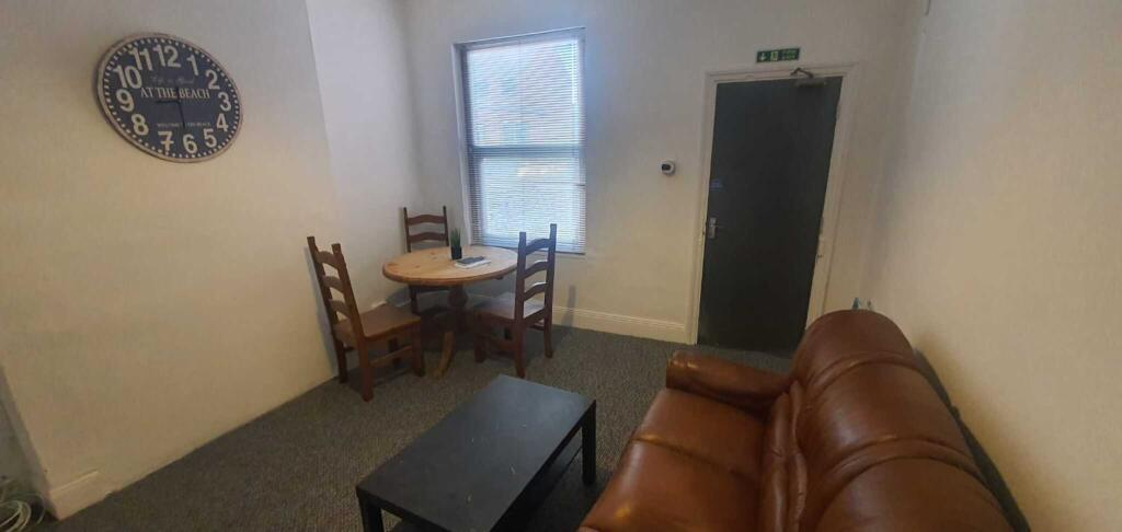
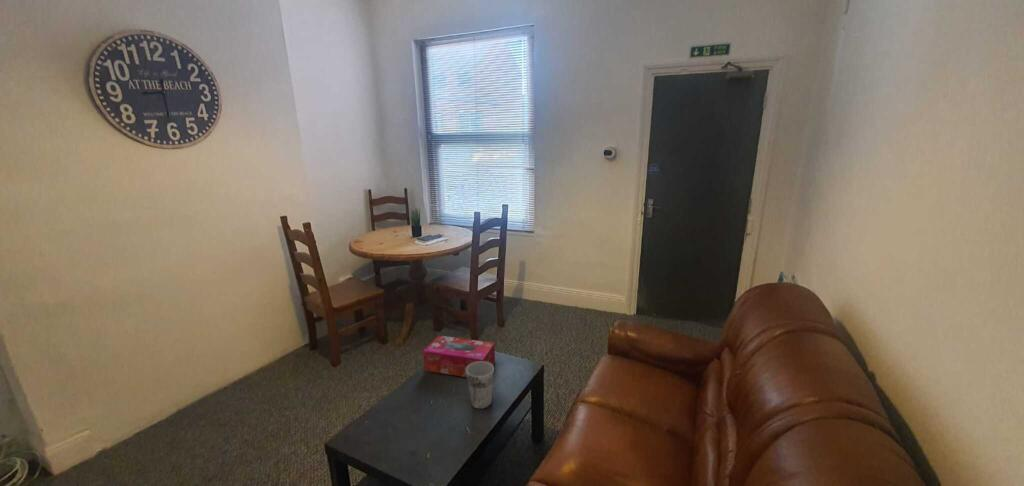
+ tissue box (459, 356)
+ cup (480, 385)
